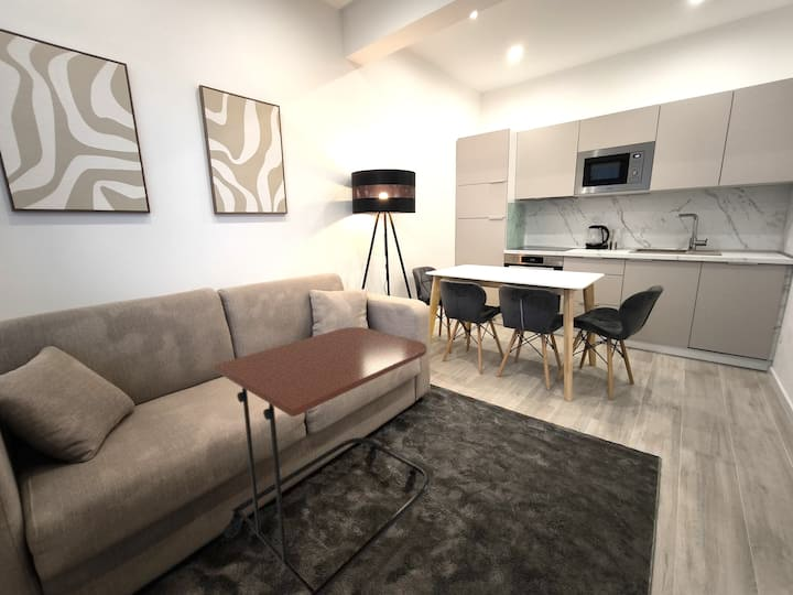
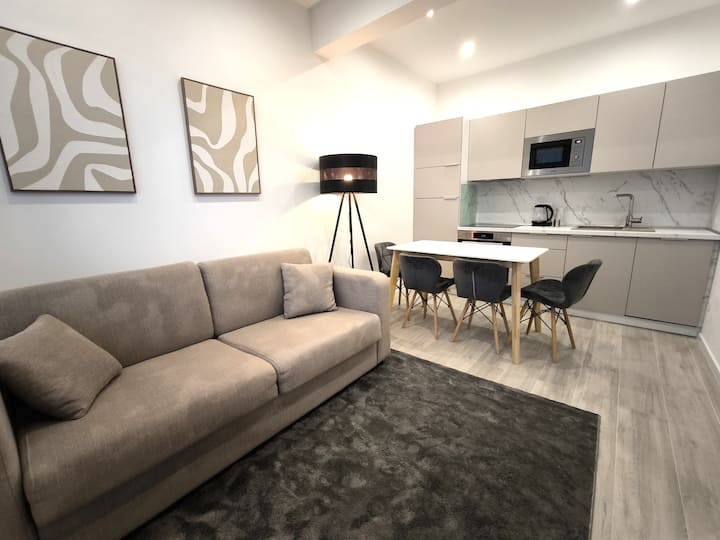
- side table (338, 444)
